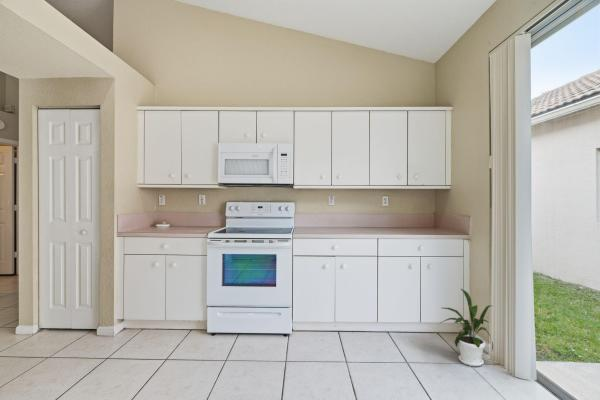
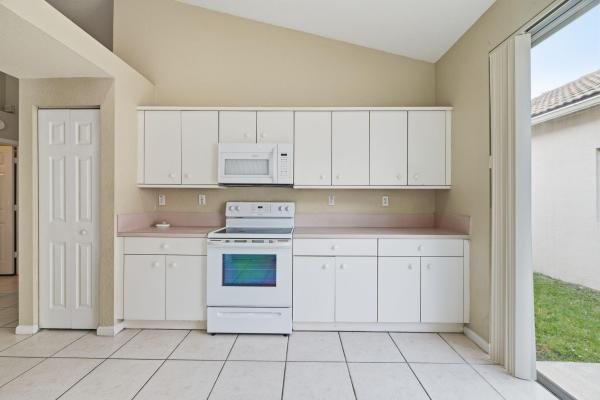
- house plant (469, 327)
